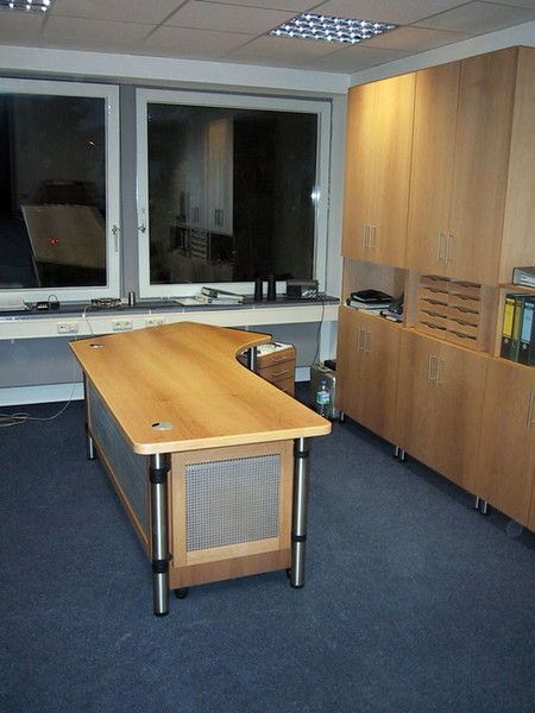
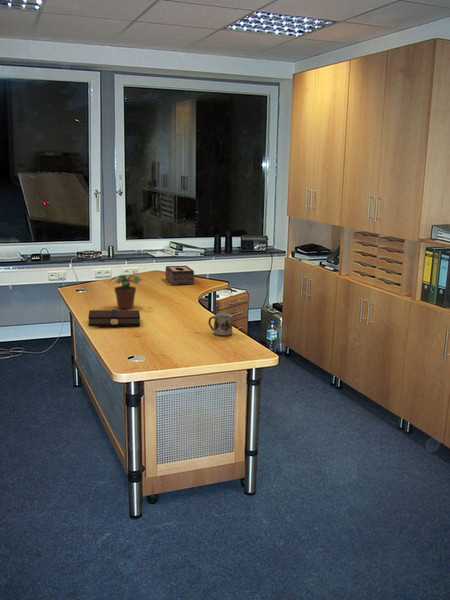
+ potted plant (126, 291)
+ tissue box (179, 275)
+ book (114, 318)
+ mug (221, 324)
